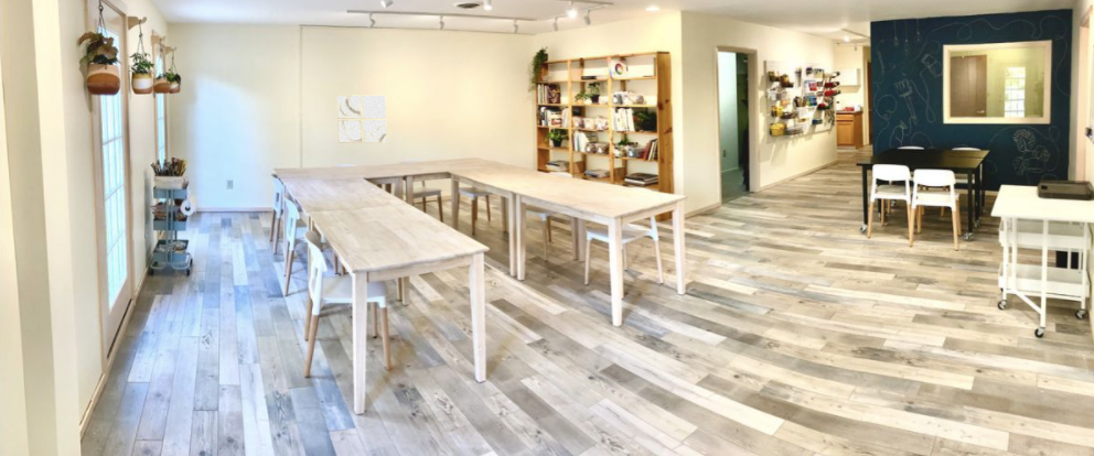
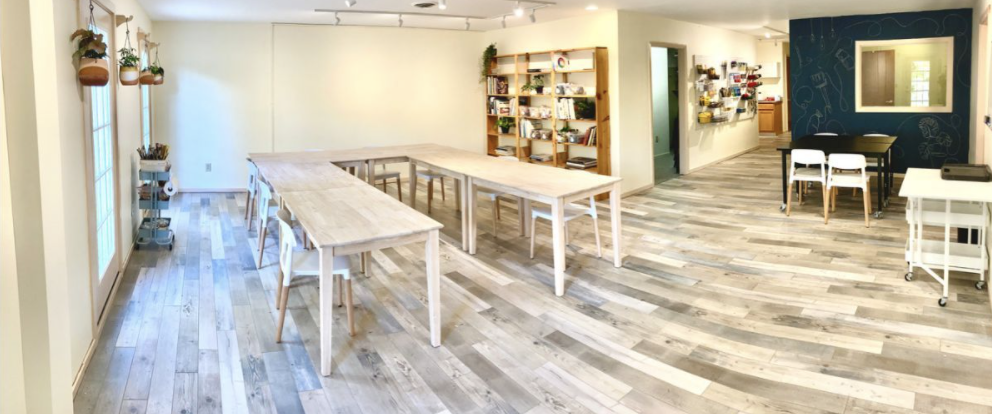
- wall art (361, 118)
